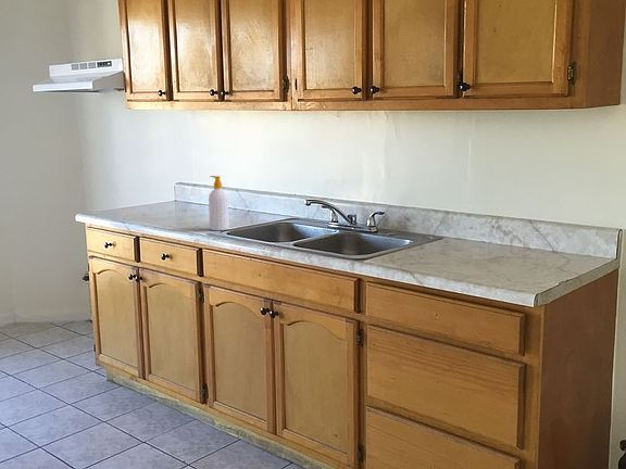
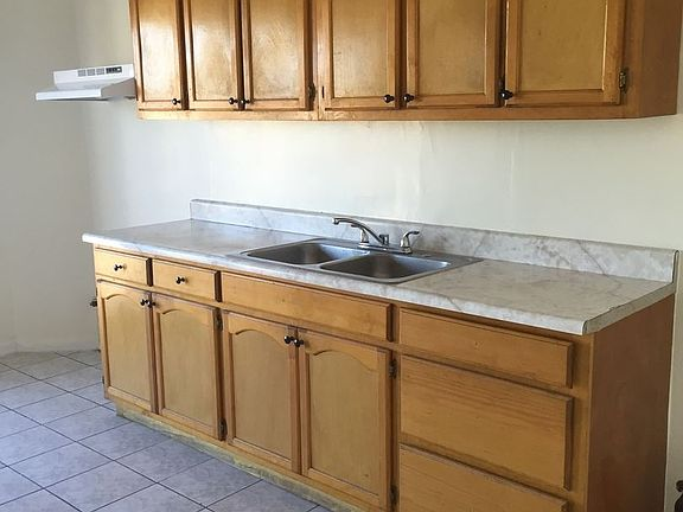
- soap bottle (217, 202)
